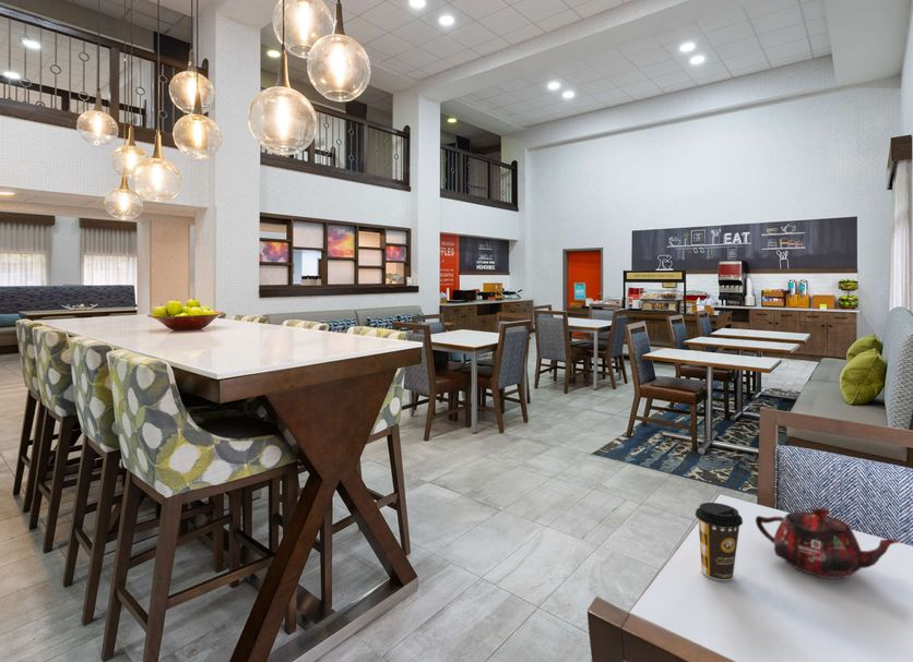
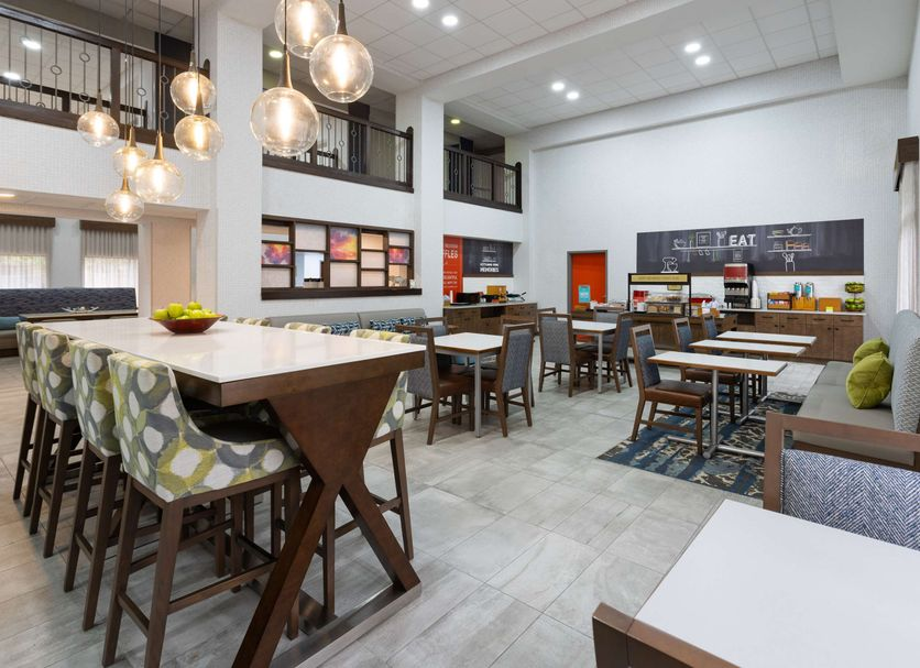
- coffee cup (718, 541)
- teapot (821, 537)
